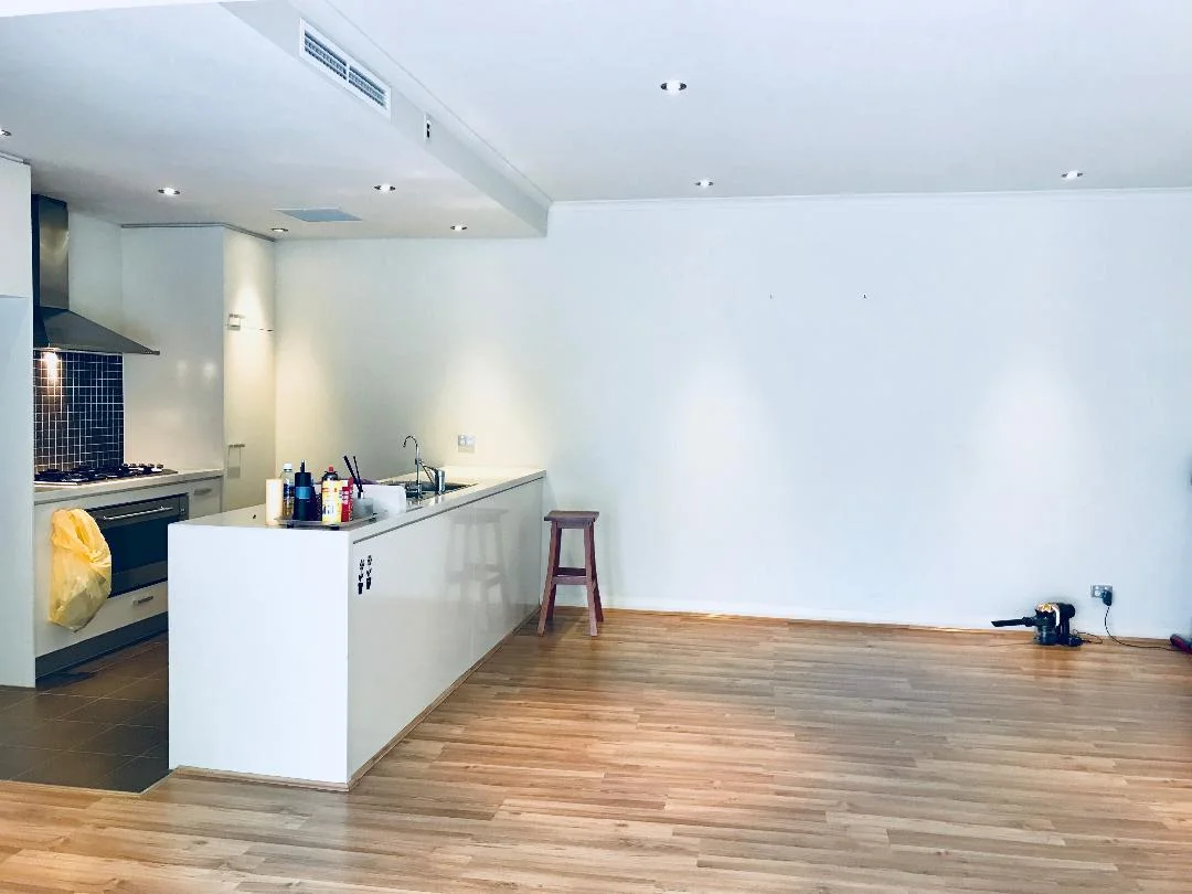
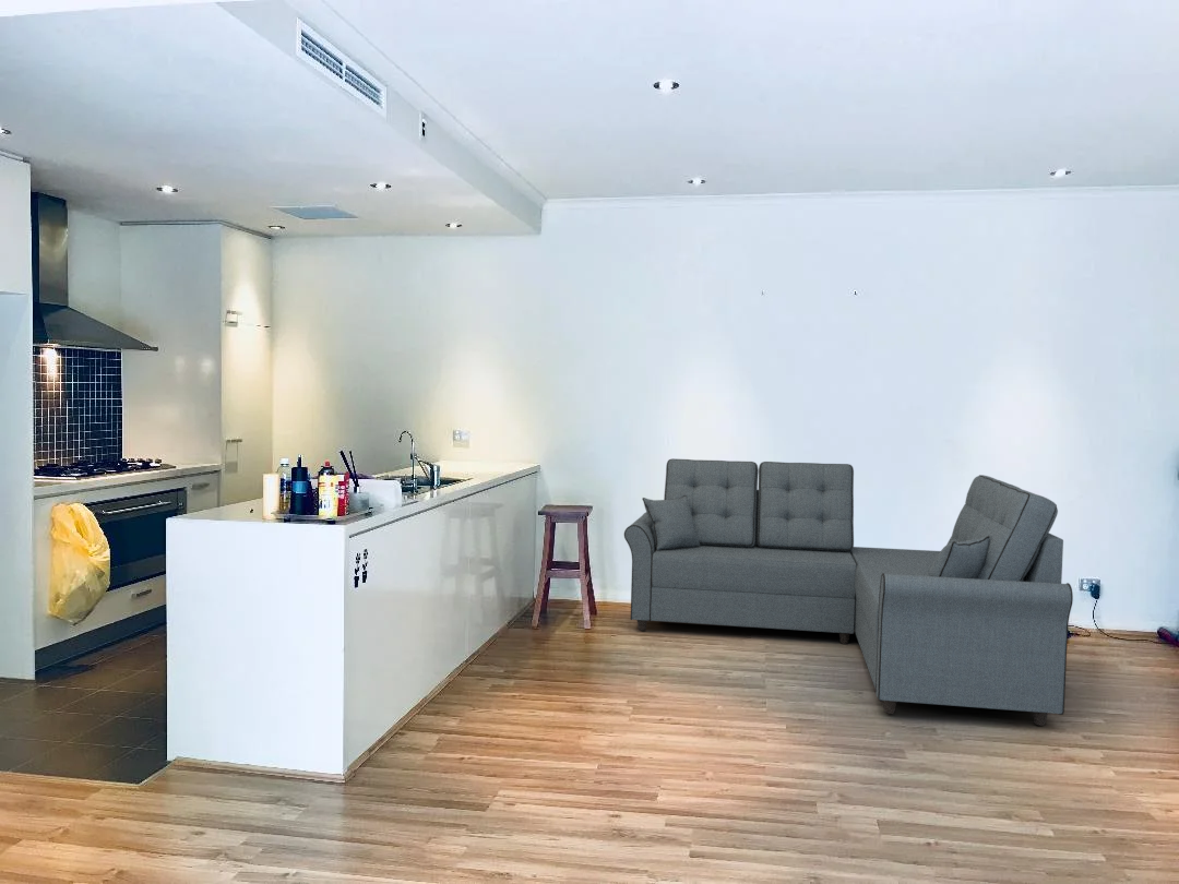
+ sofa (807, 563)
